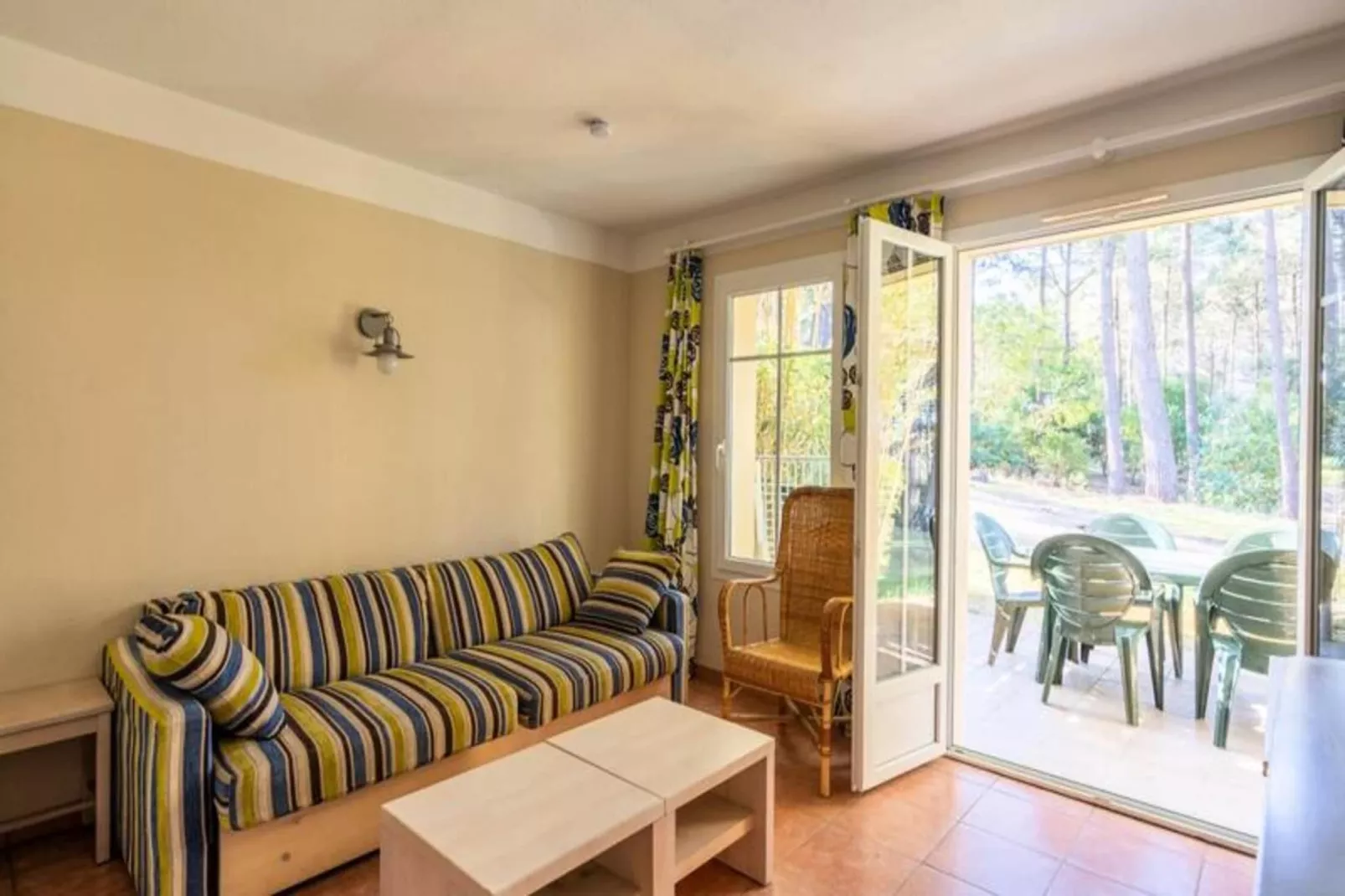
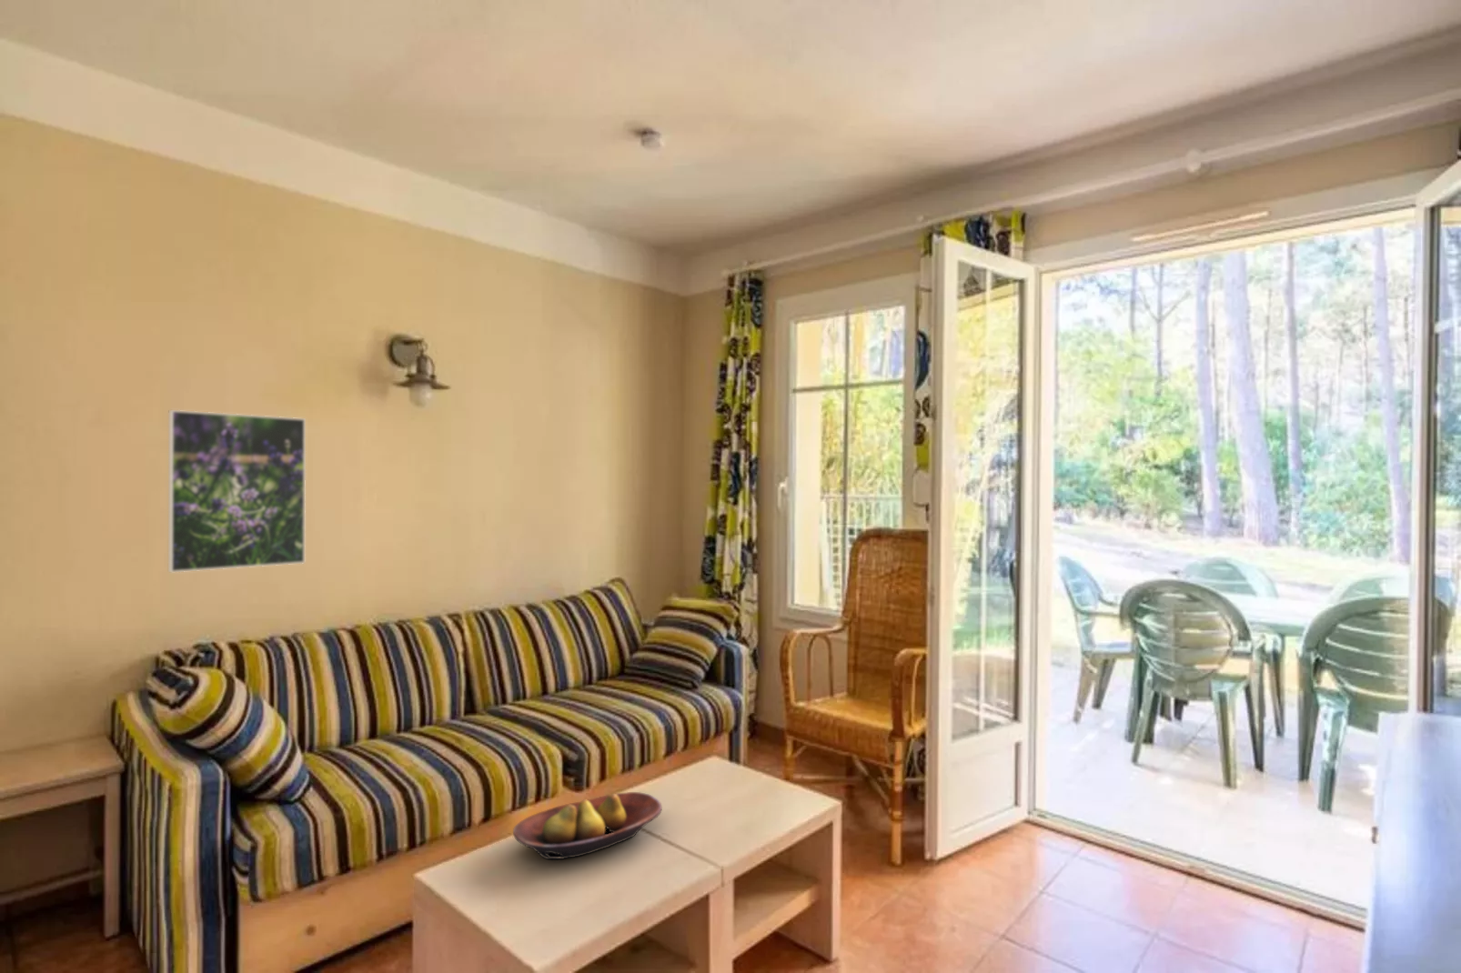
+ fruit bowl (591, 819)
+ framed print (240, 490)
